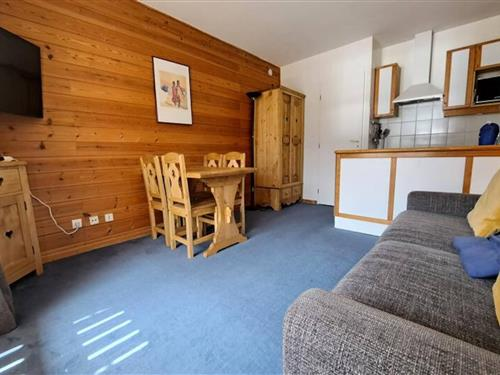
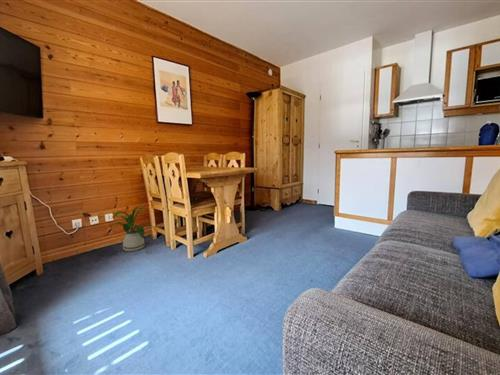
+ house plant (131, 225)
